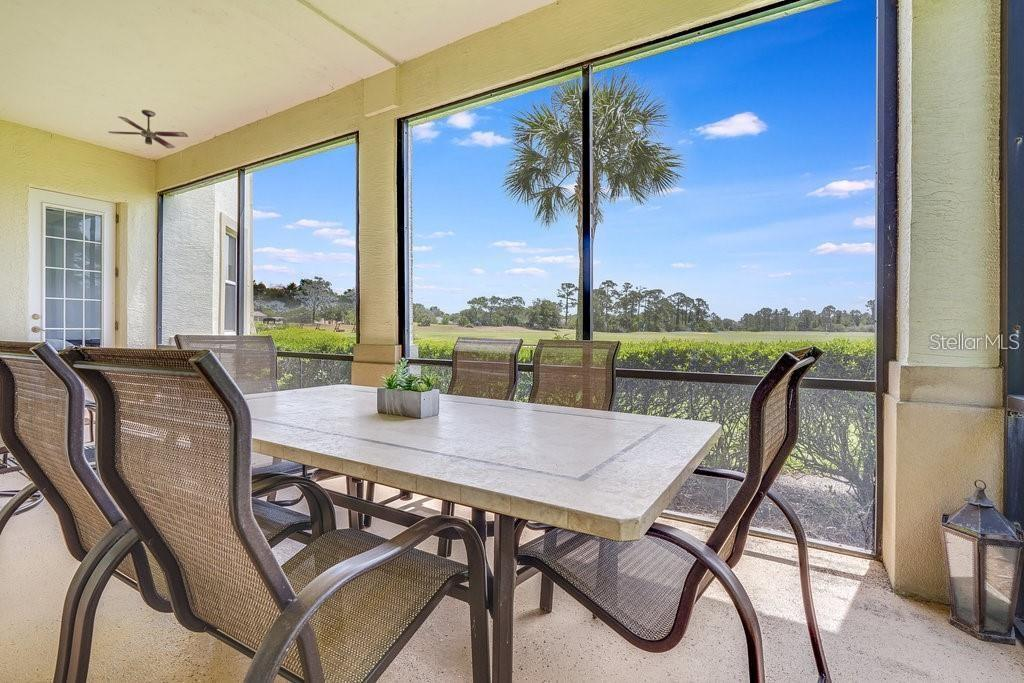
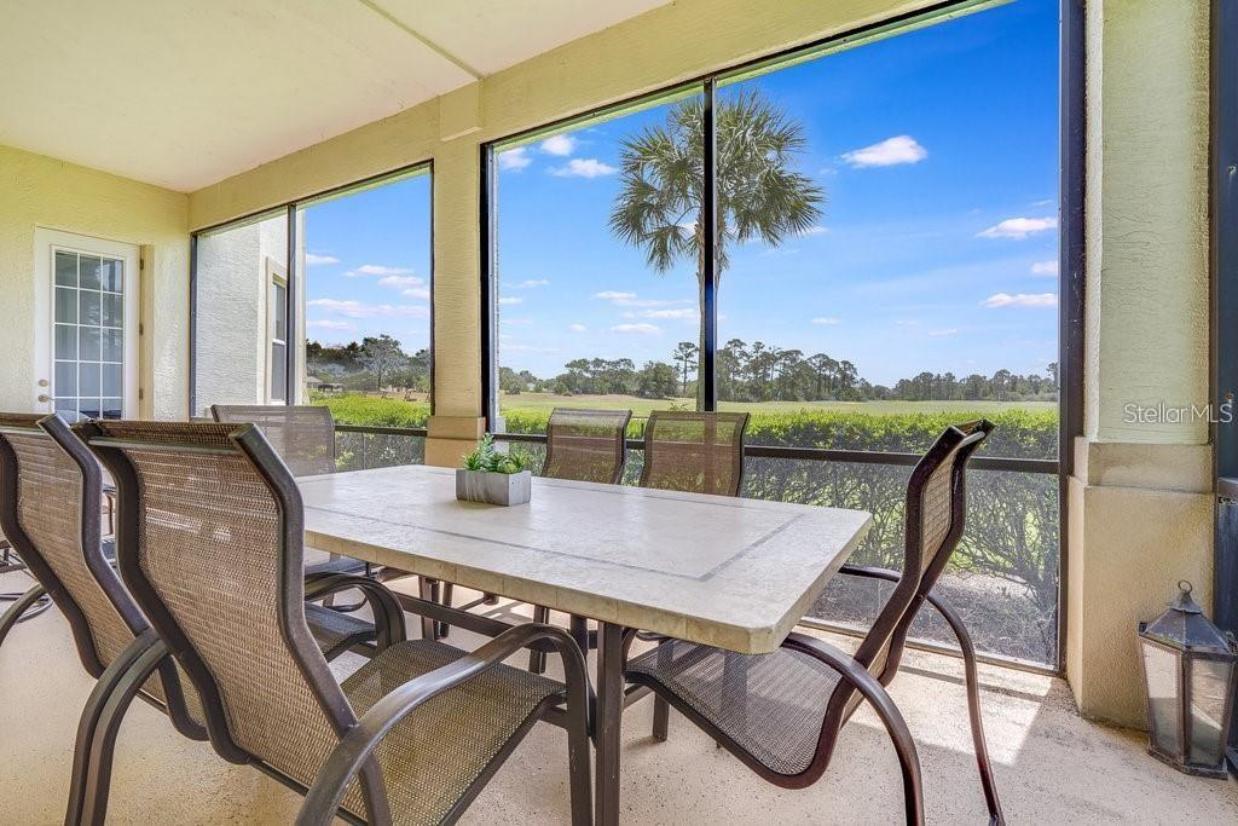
- ceiling fan (148, 128)
